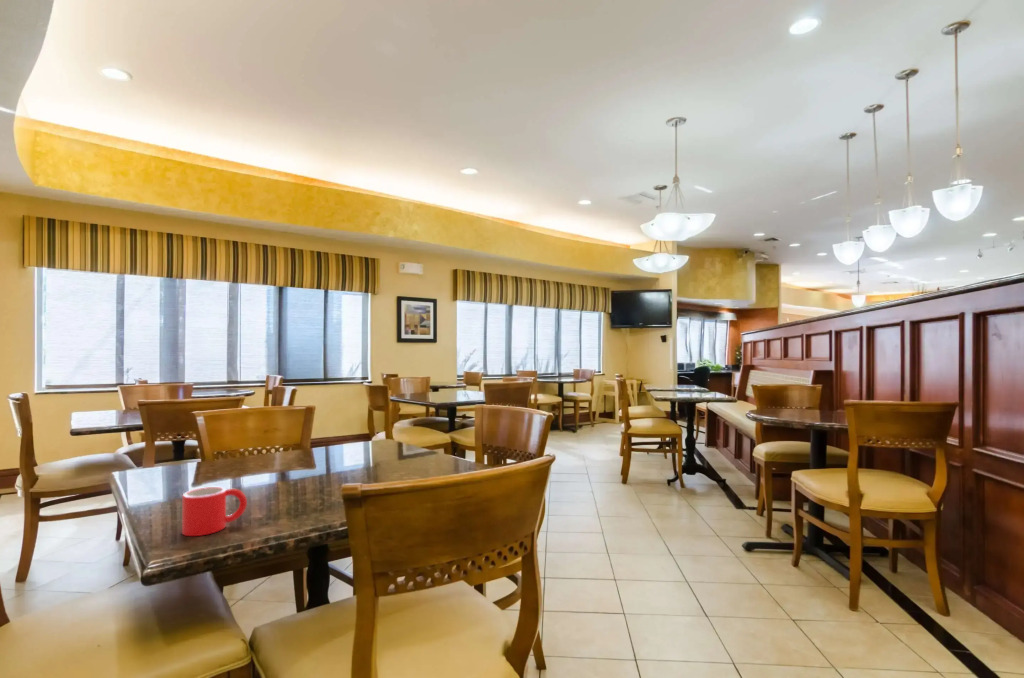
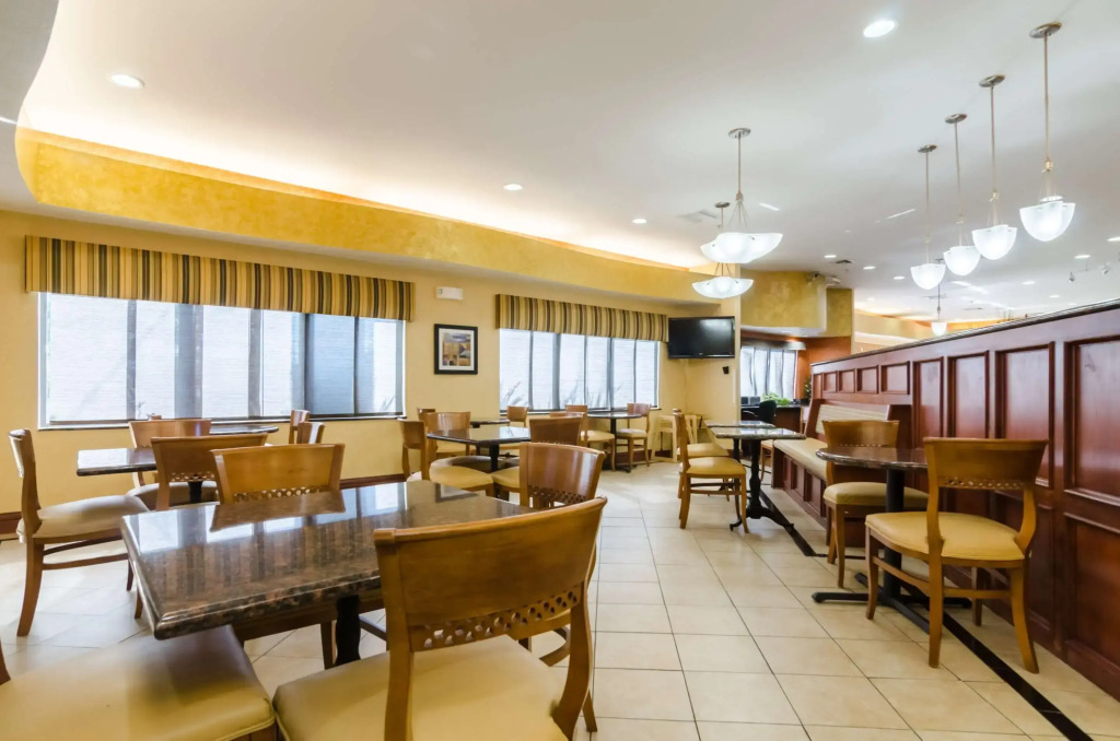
- mug (215, 508)
